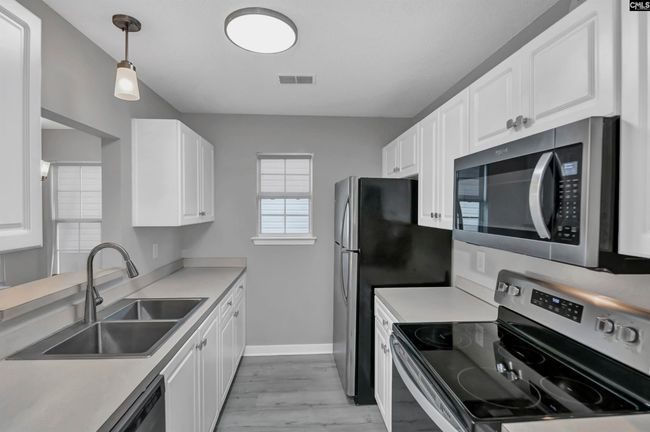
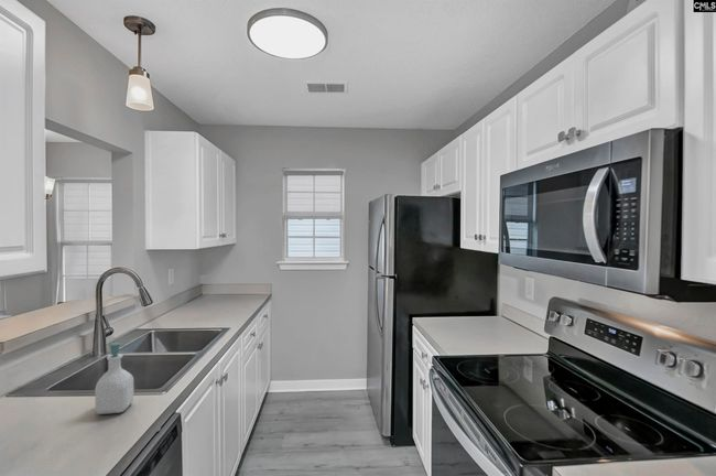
+ soap bottle (115, 376)
